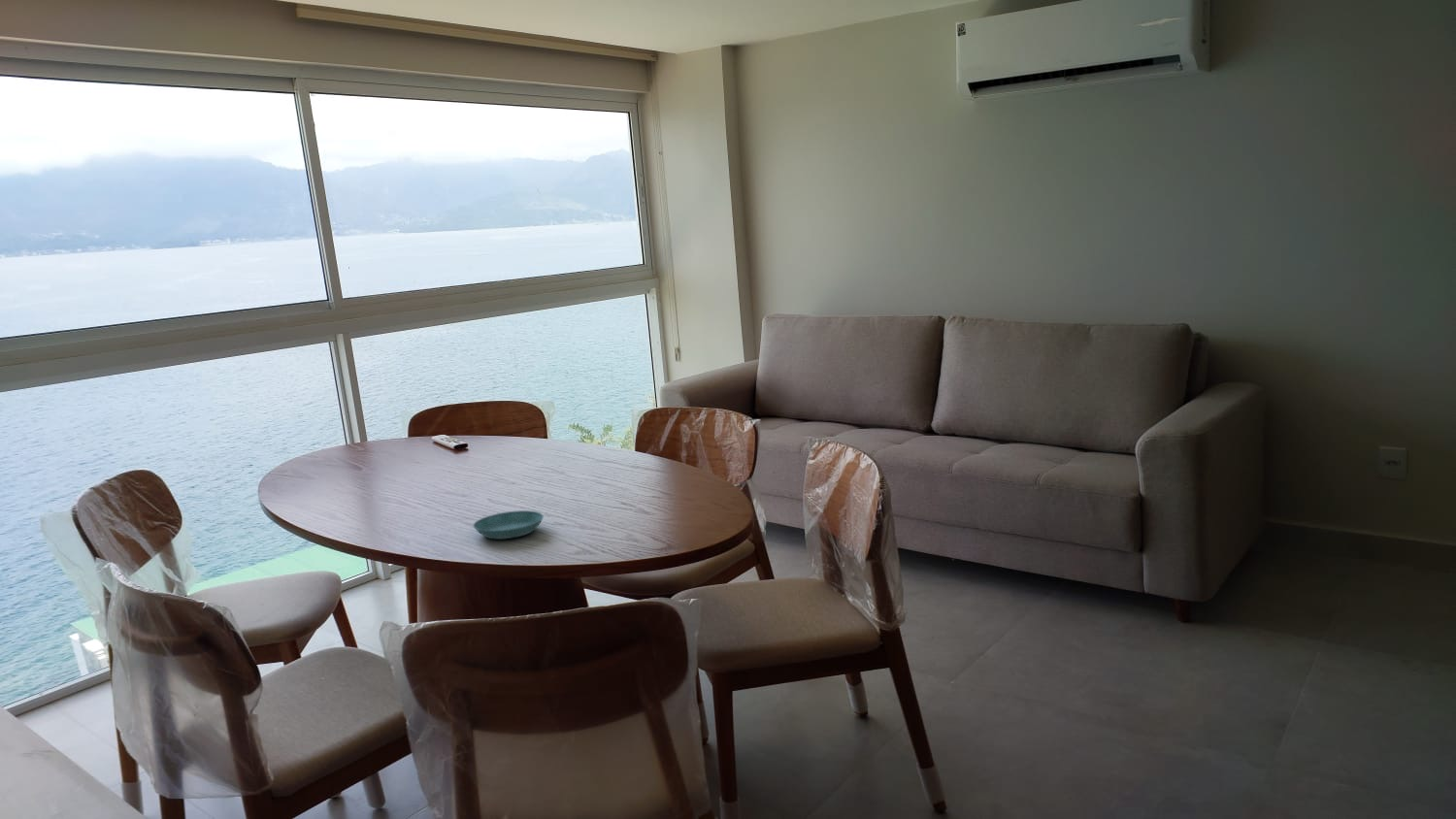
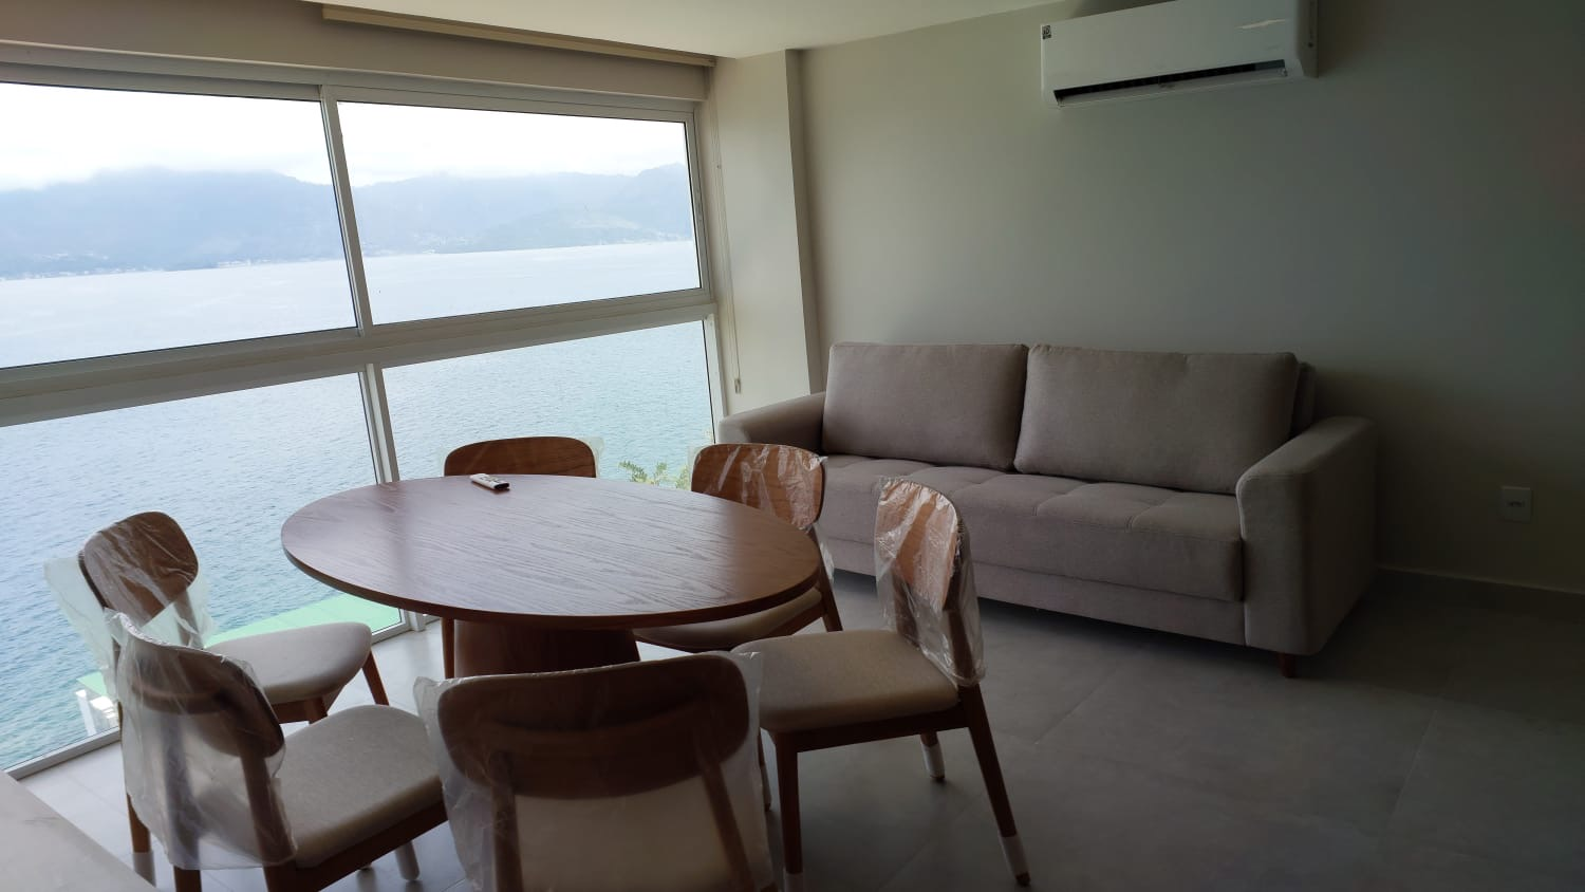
- saucer (509, 526)
